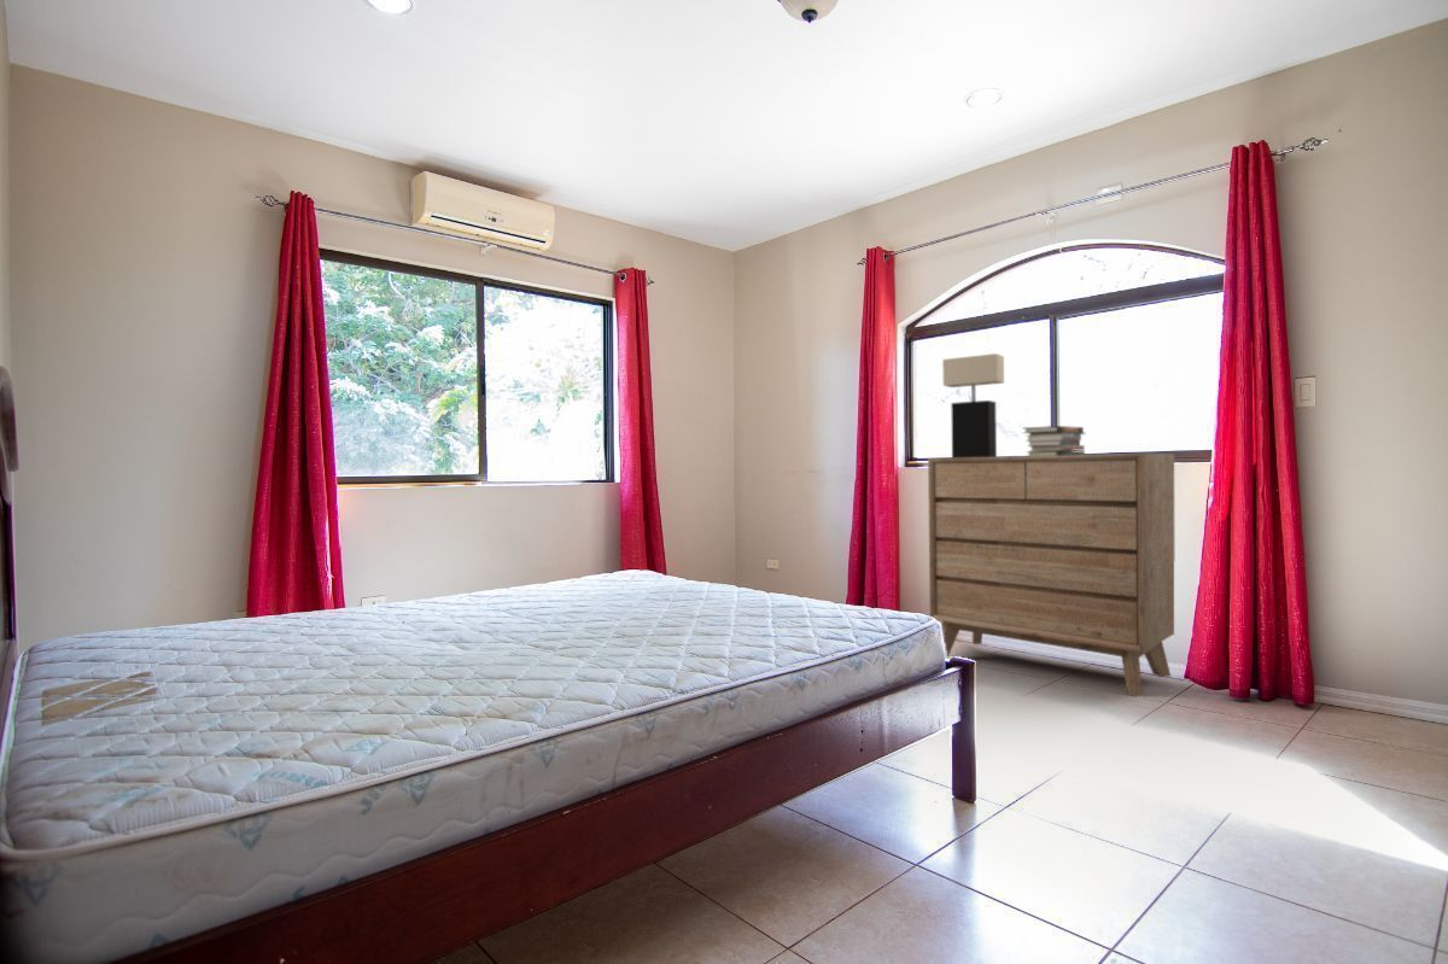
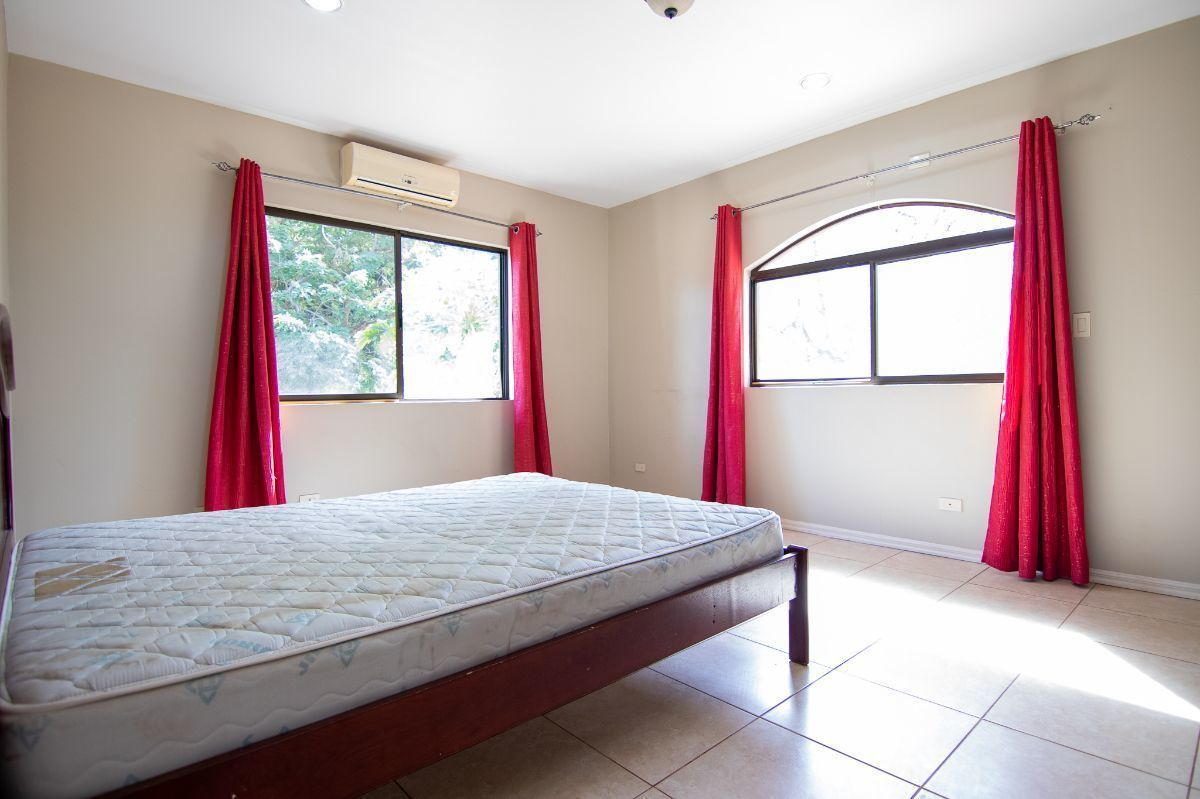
- table lamp (973, 407)
- book stack (1053, 440)
- dresser (1044, 561)
